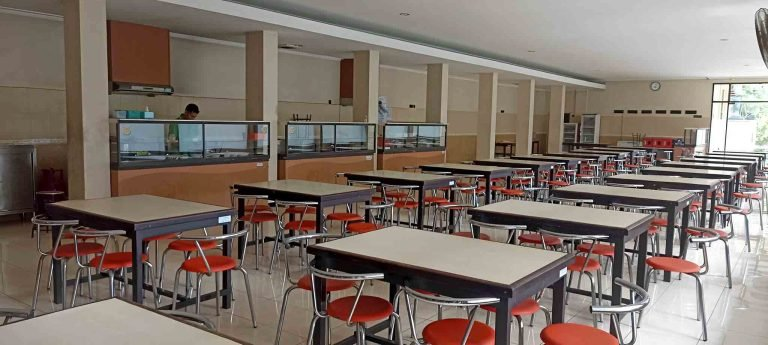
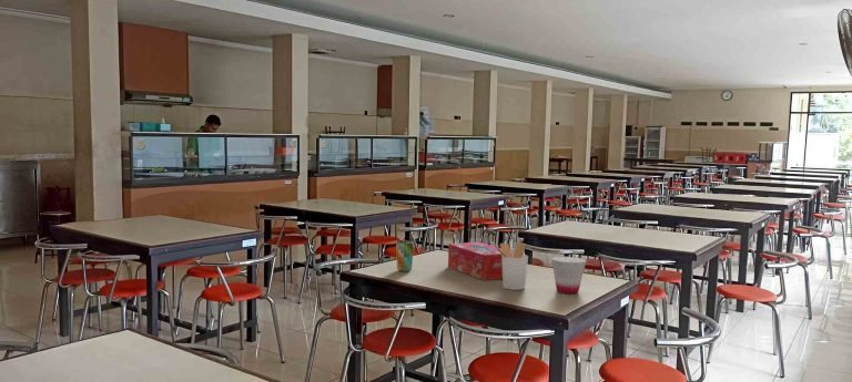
+ tissue box (480, 259)
+ cup (568, 275)
+ cup (404, 256)
+ utensil holder (508, 264)
